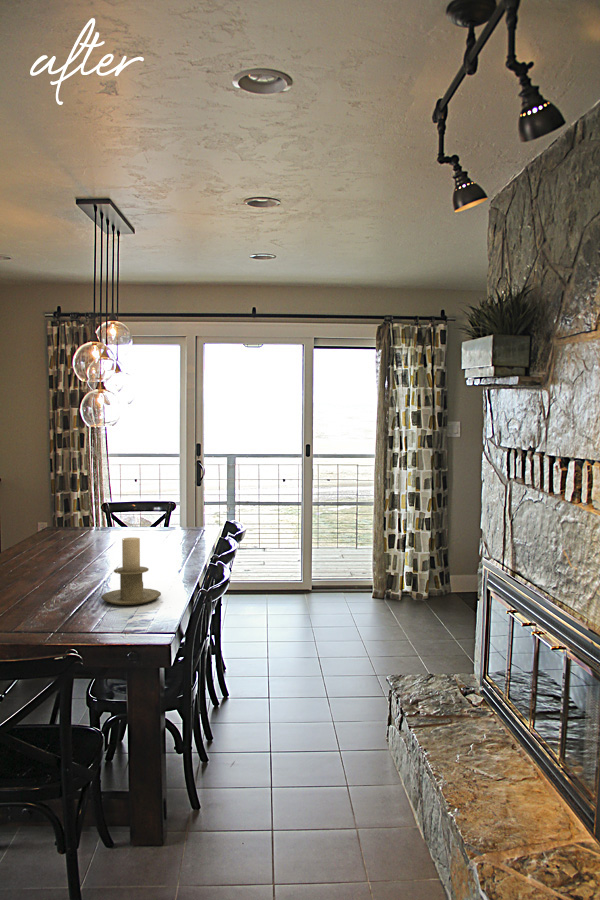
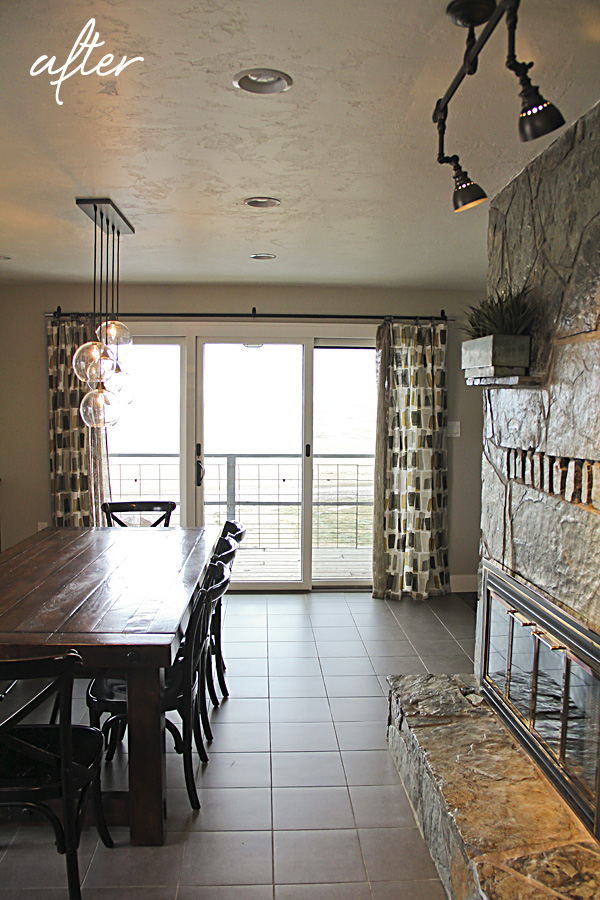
- candle holder (131, 568)
